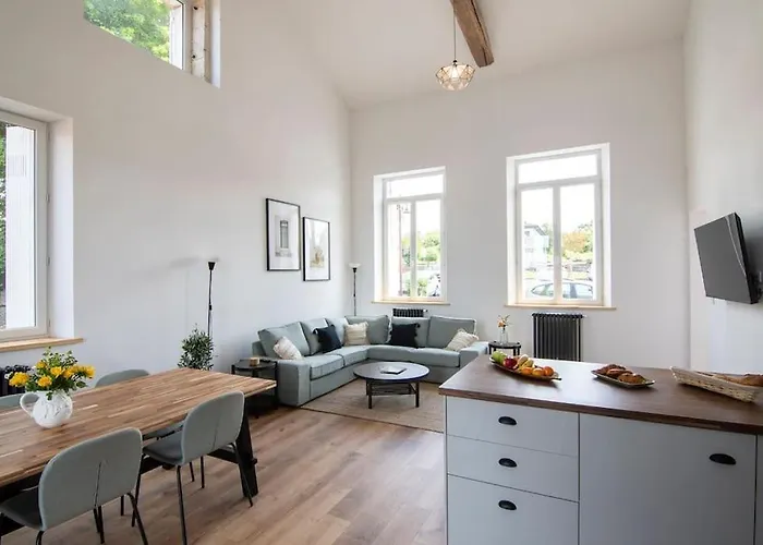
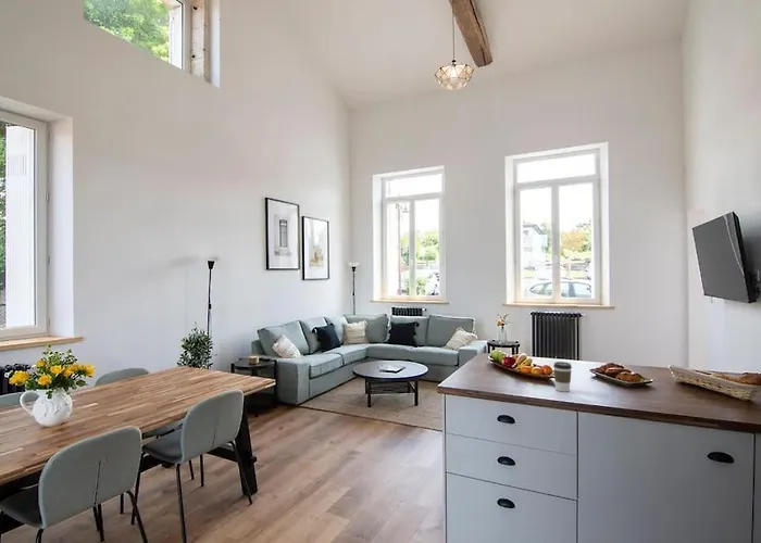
+ coffee cup (562, 376)
